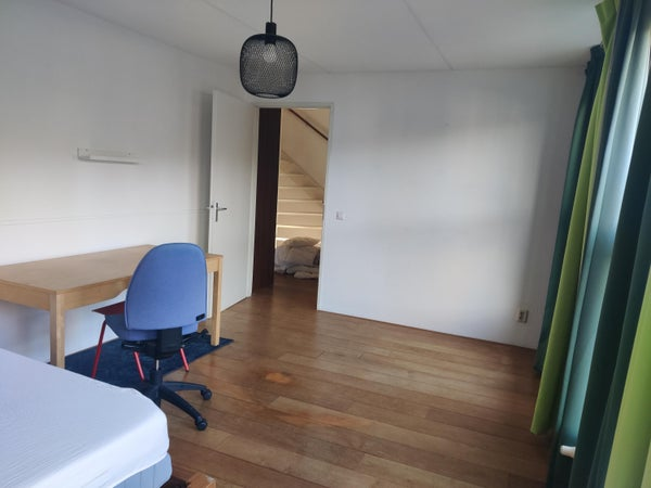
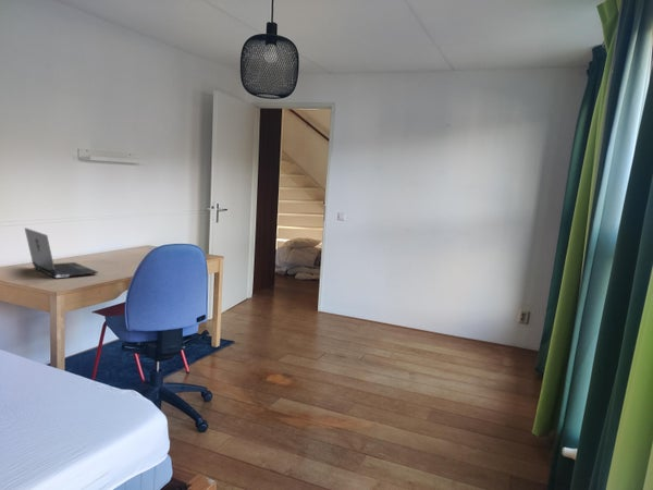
+ laptop computer (50, 250)
